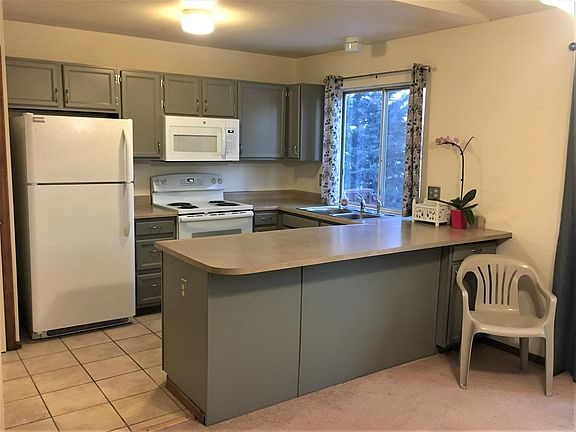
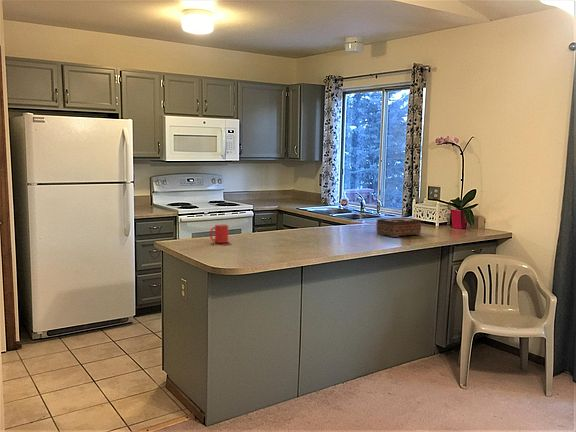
+ mug (218, 233)
+ tissue box (398, 226)
